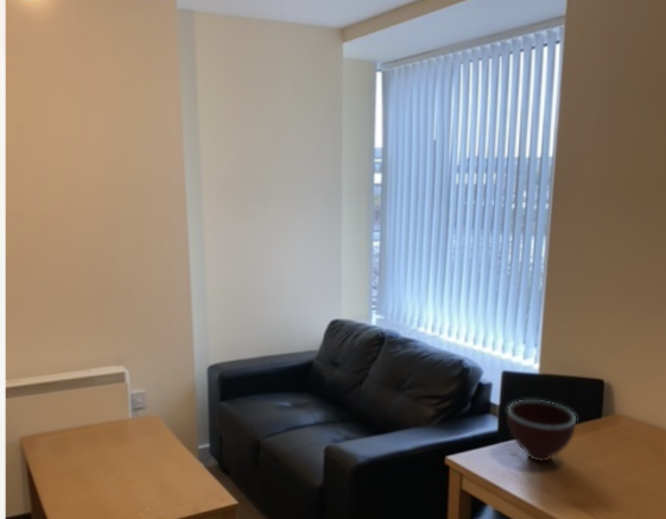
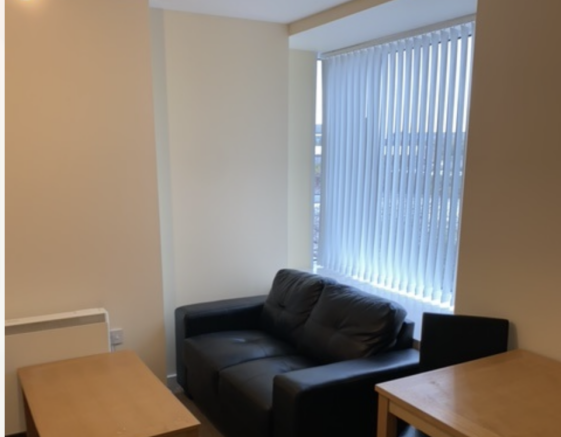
- bowl (539, 435)
